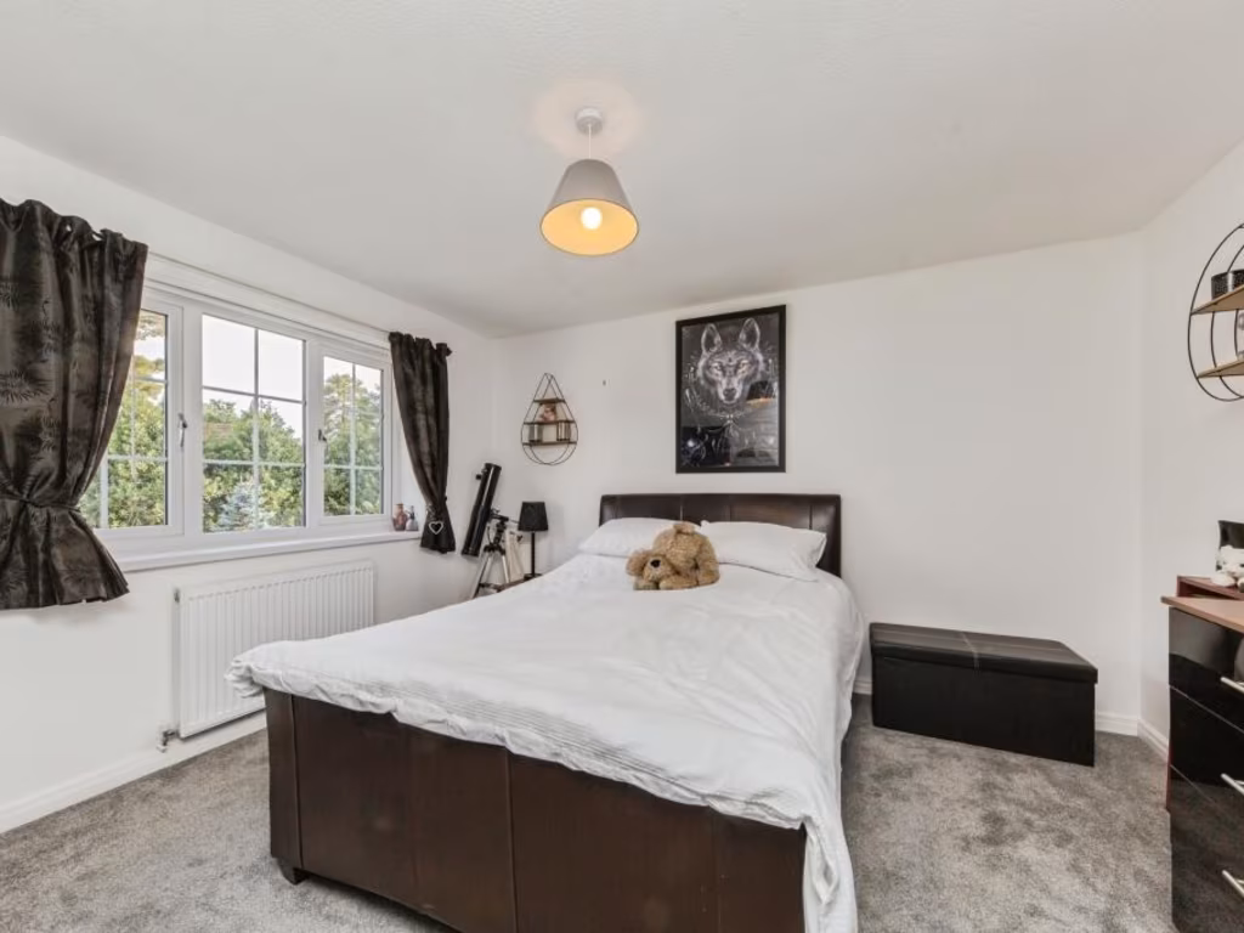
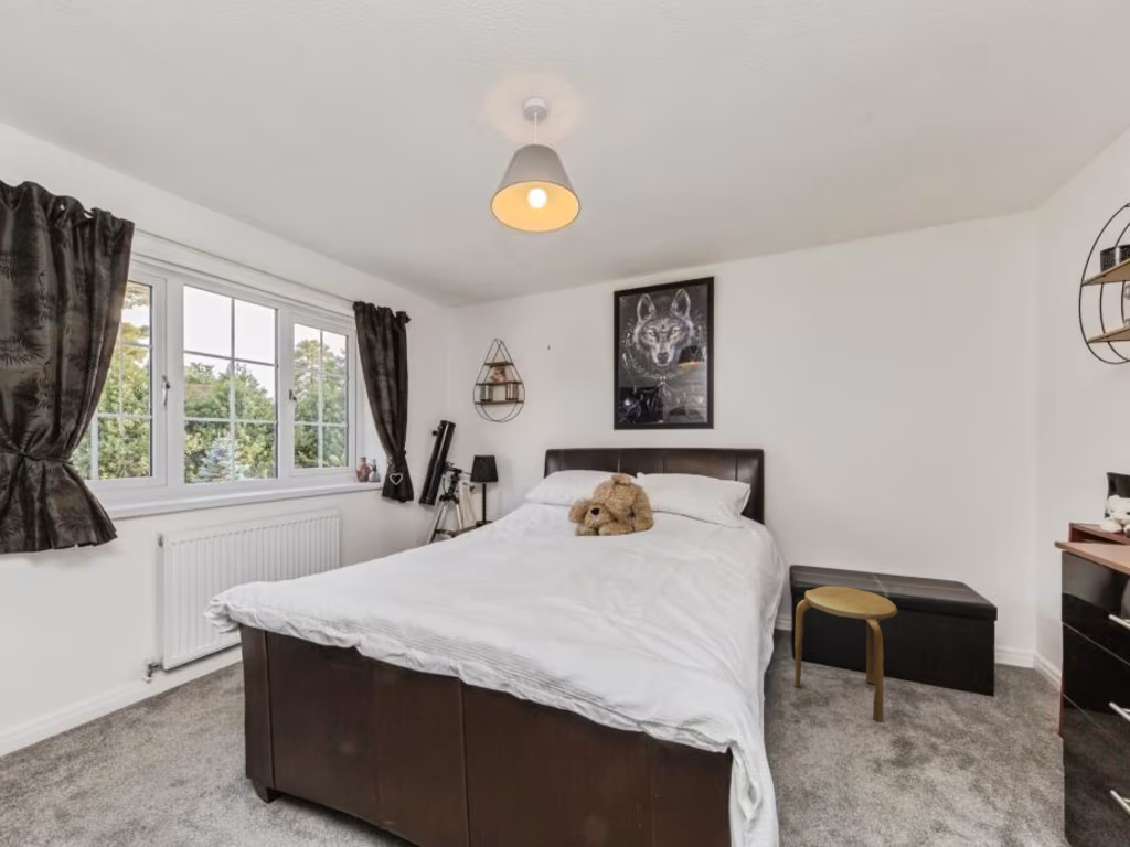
+ stool (866, 644)
